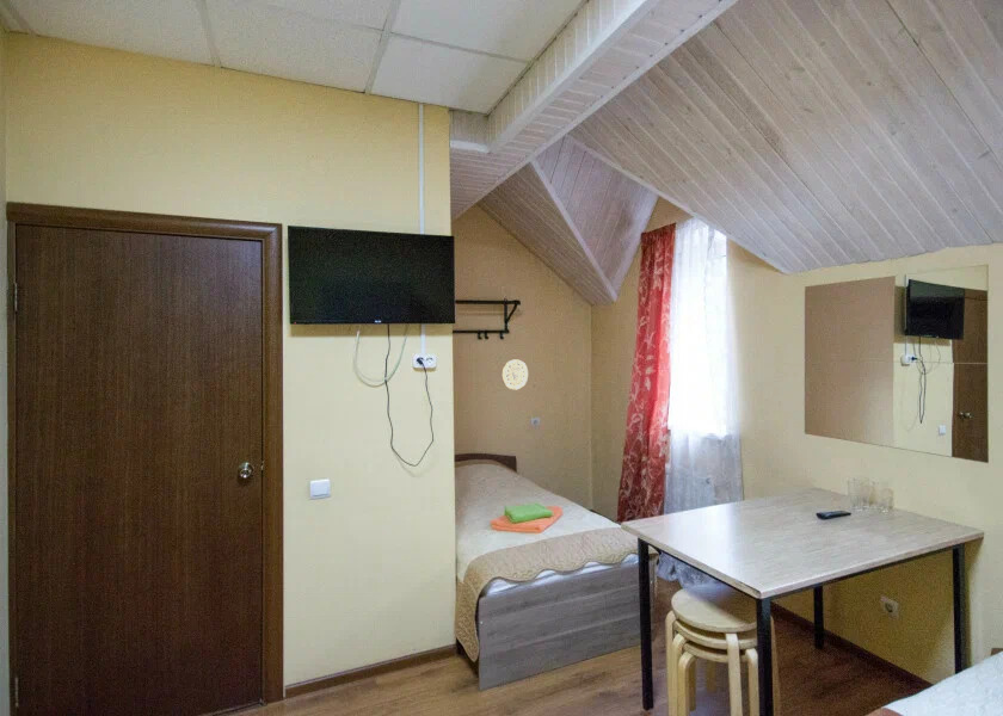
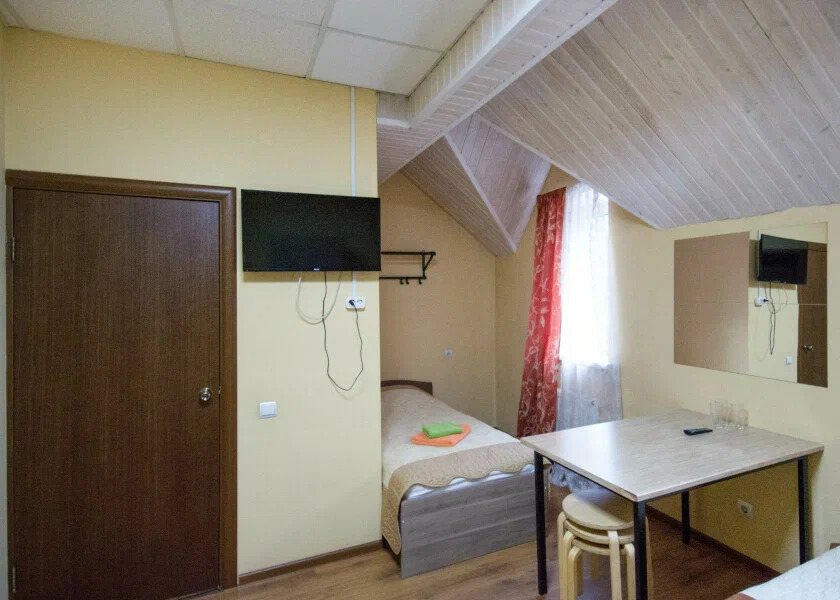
- decorative plate (515, 375)
